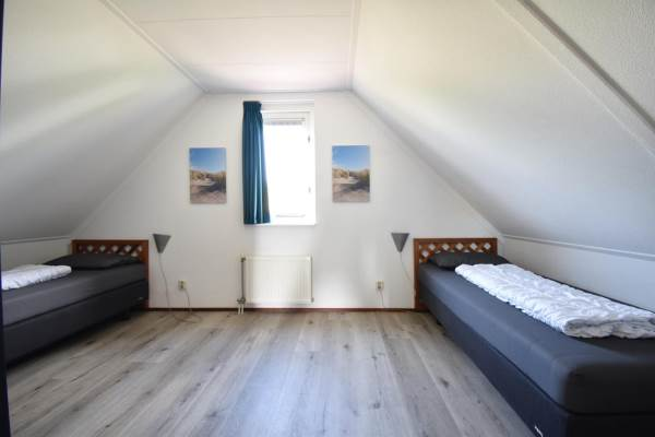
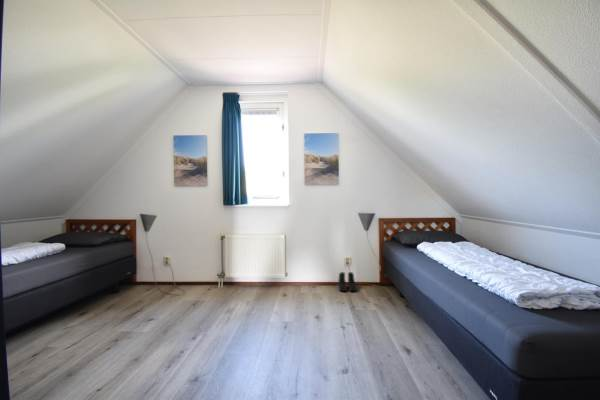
+ boots (348, 280)
